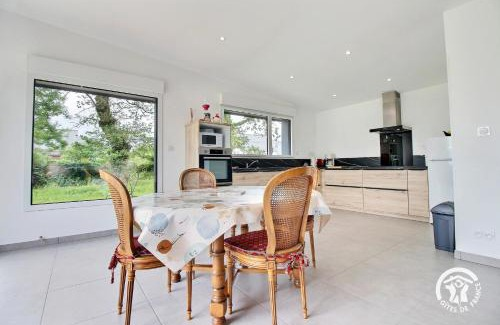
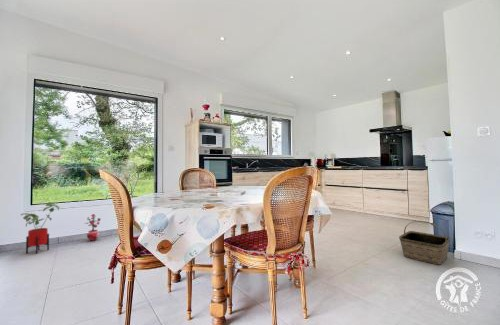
+ basket (424, 239)
+ house plant (41, 227)
+ potted plant (92, 227)
